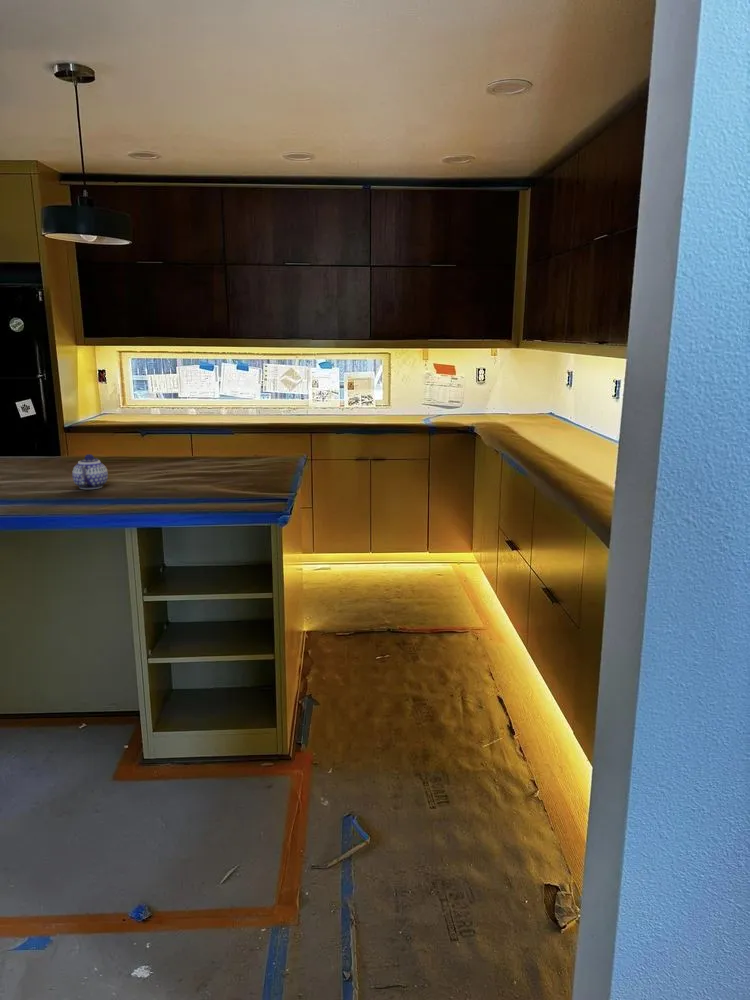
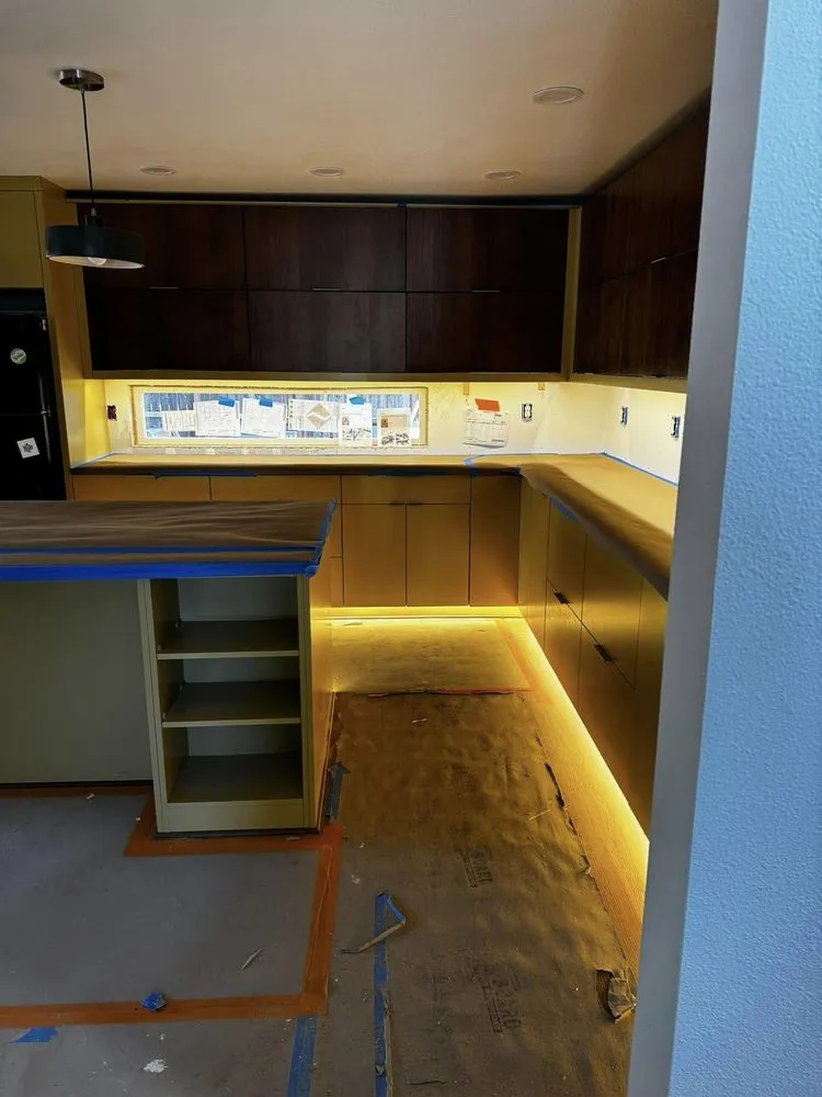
- teapot (90, 470)
